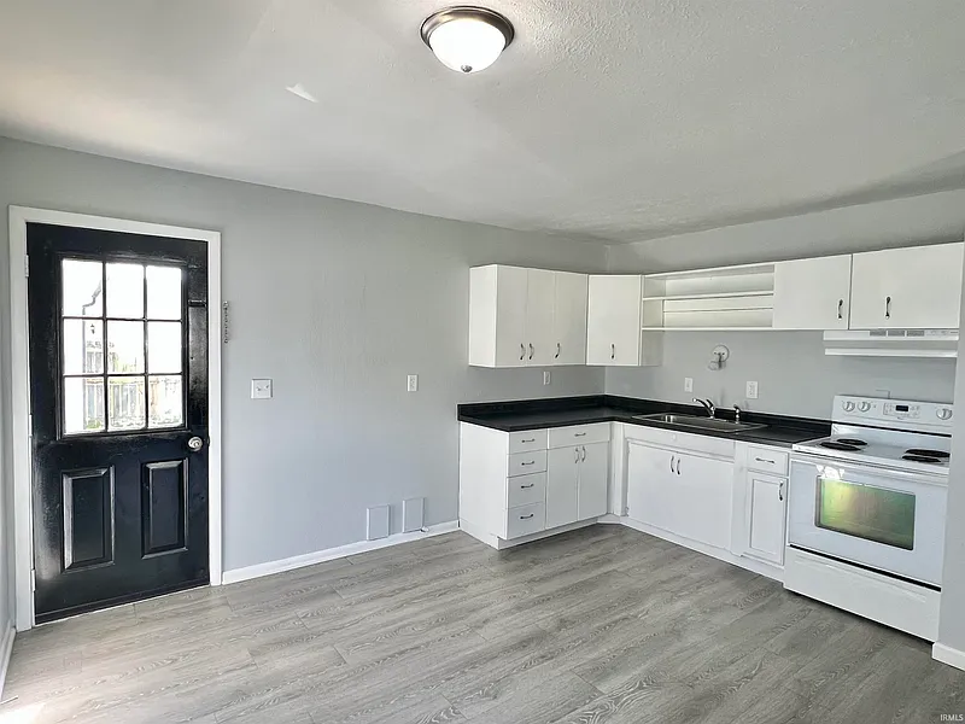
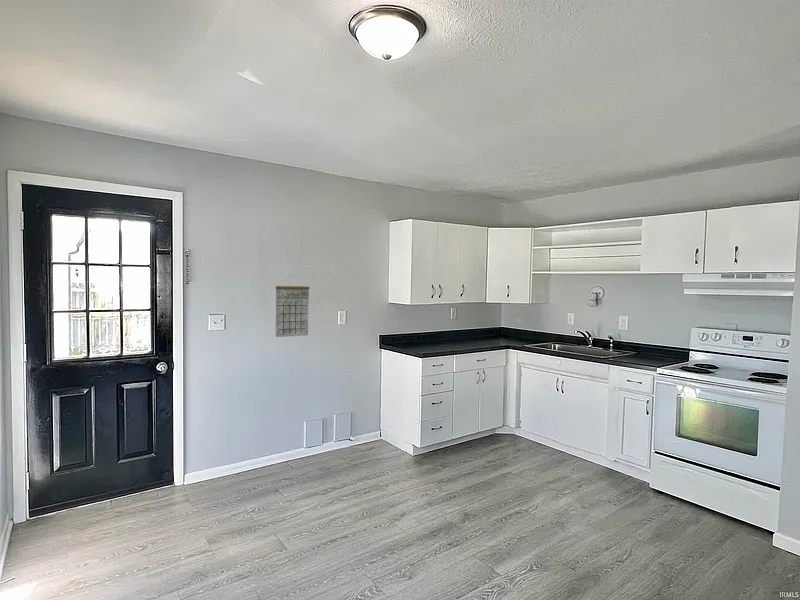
+ calendar (292, 305)
